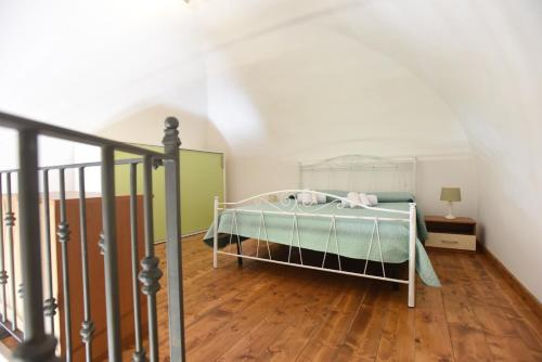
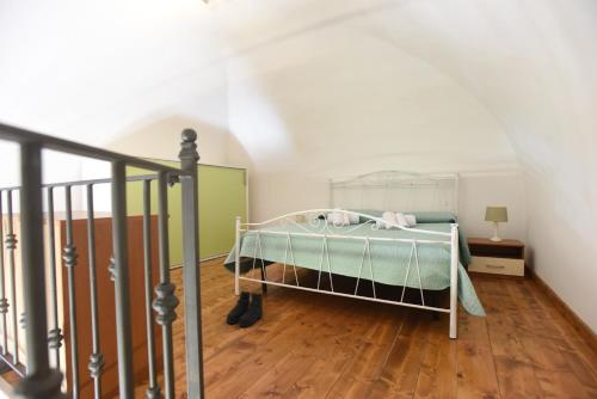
+ boots (245, 306)
